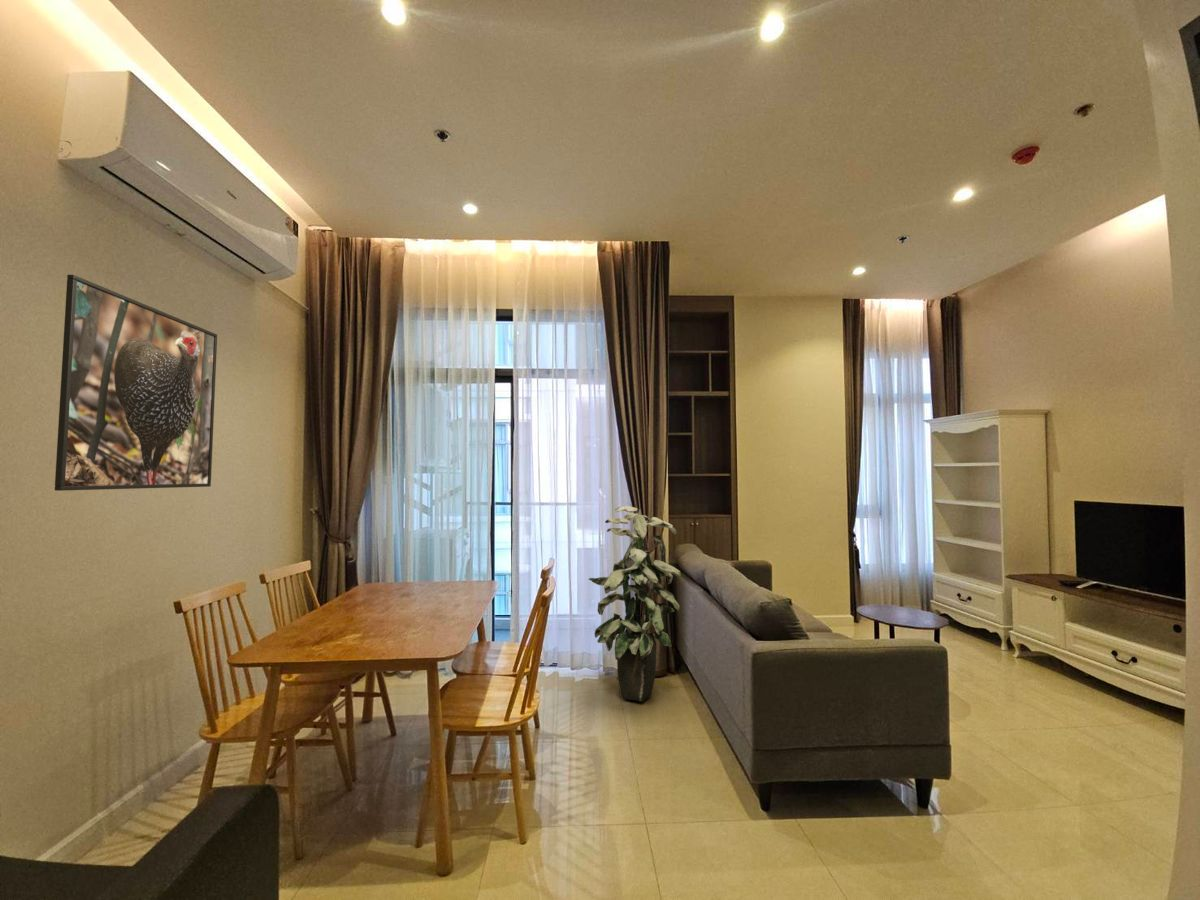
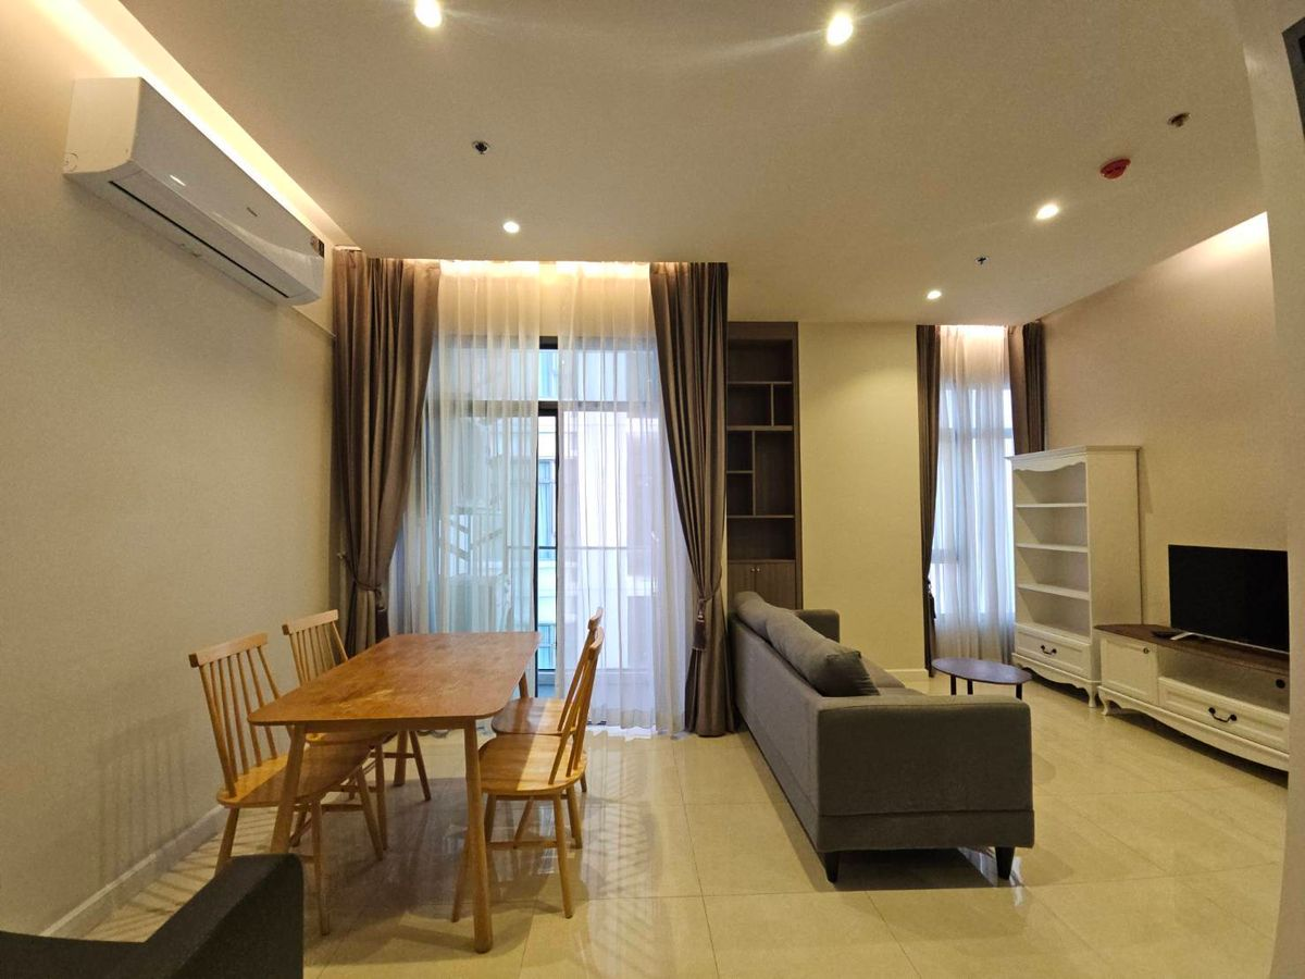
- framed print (150, 398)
- indoor plant (633, 598)
